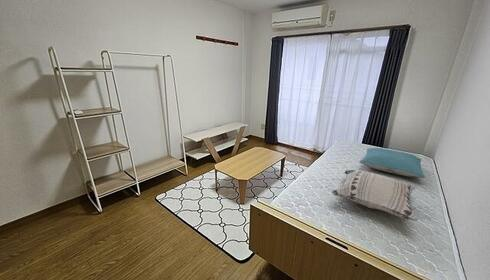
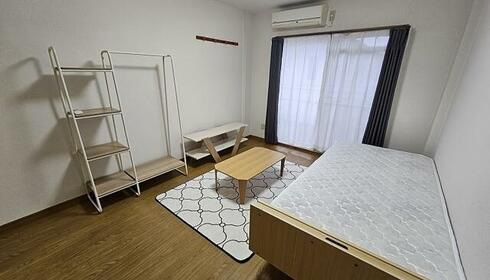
- pillow (391, 160)
- decorative pillow (374, 189)
